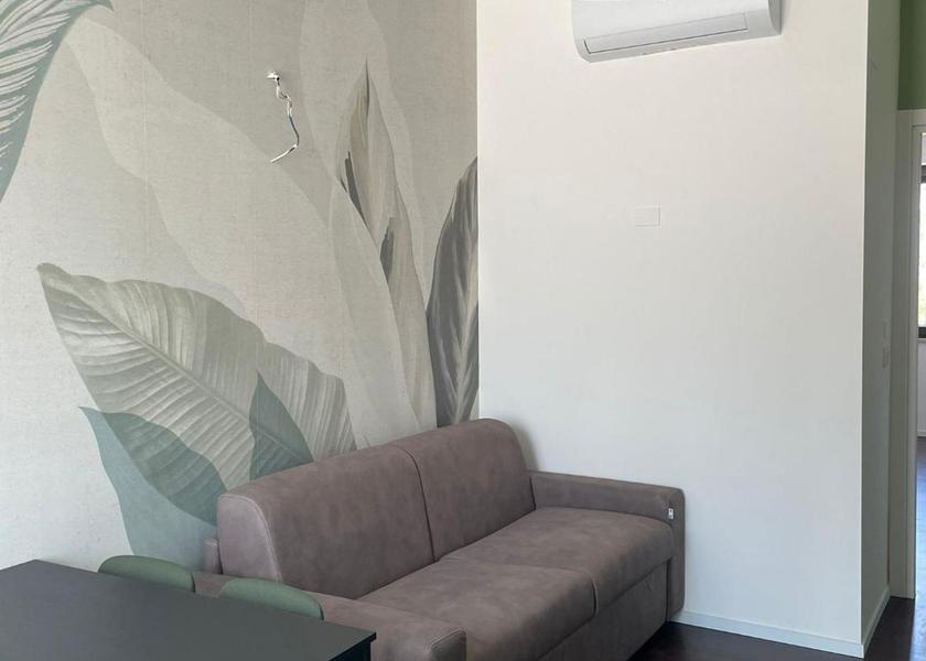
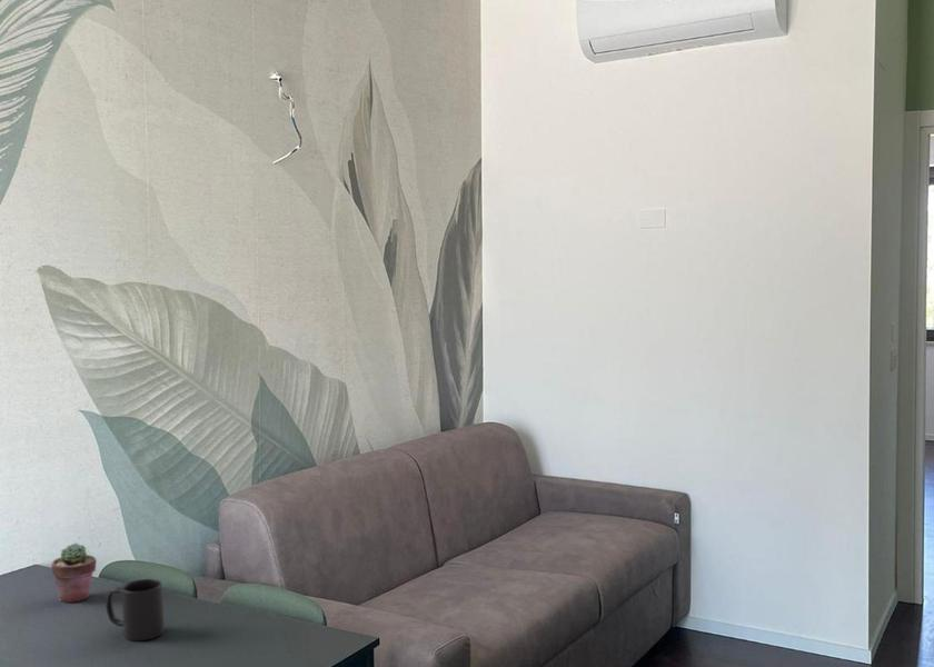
+ potted succulent (73, 570)
+ mug (133, 608)
